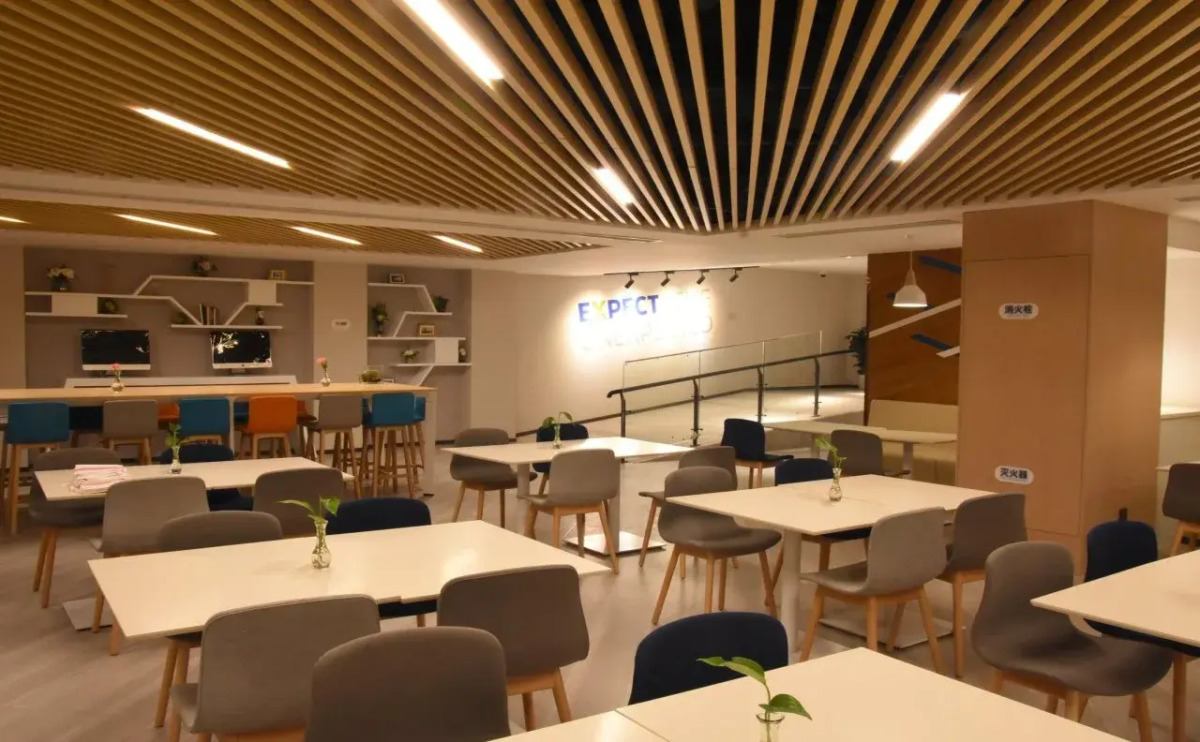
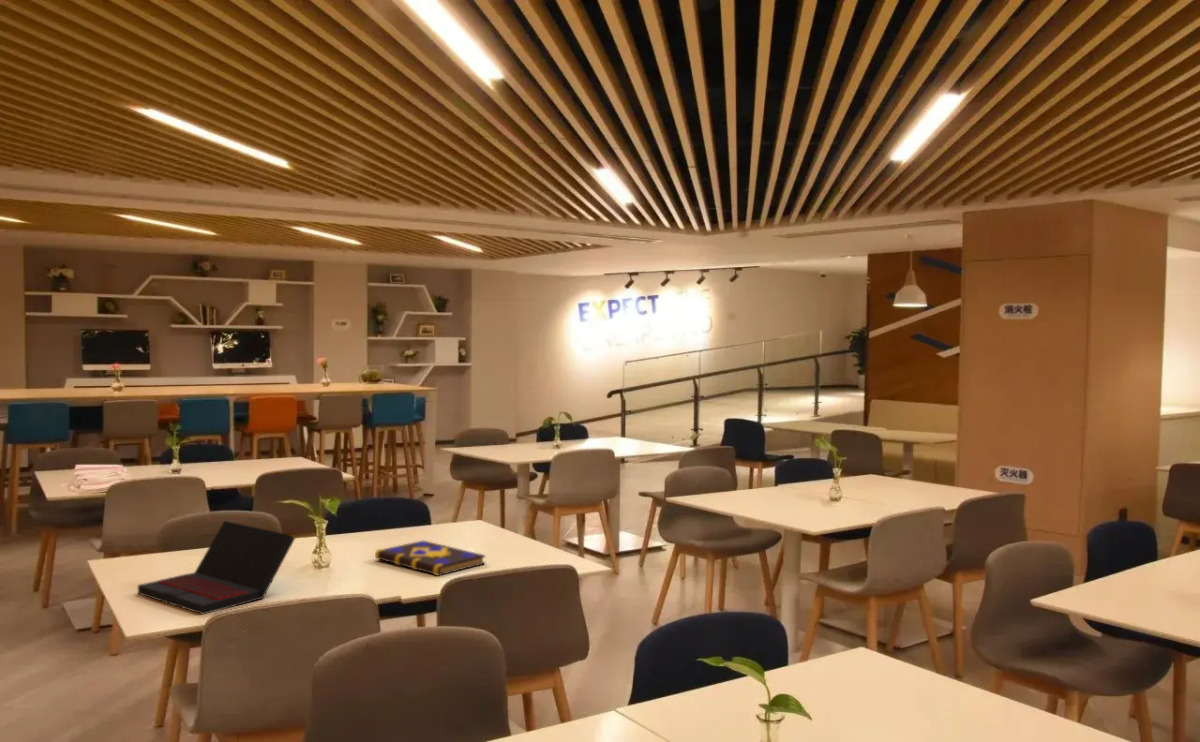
+ laptop (217, 563)
+ book (432, 554)
